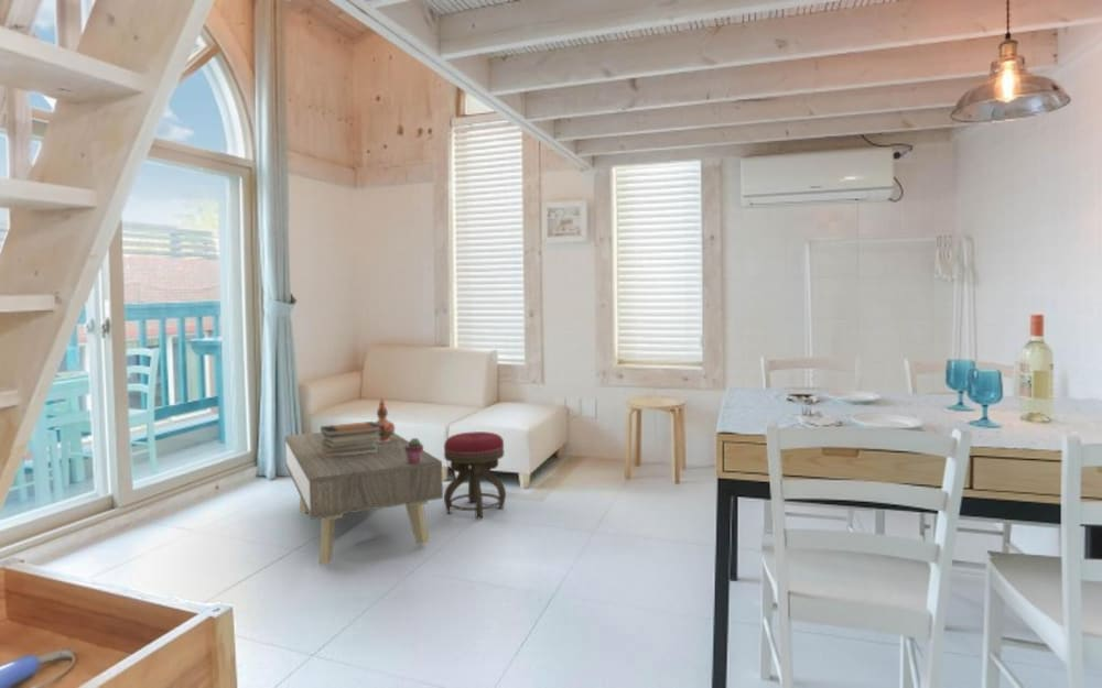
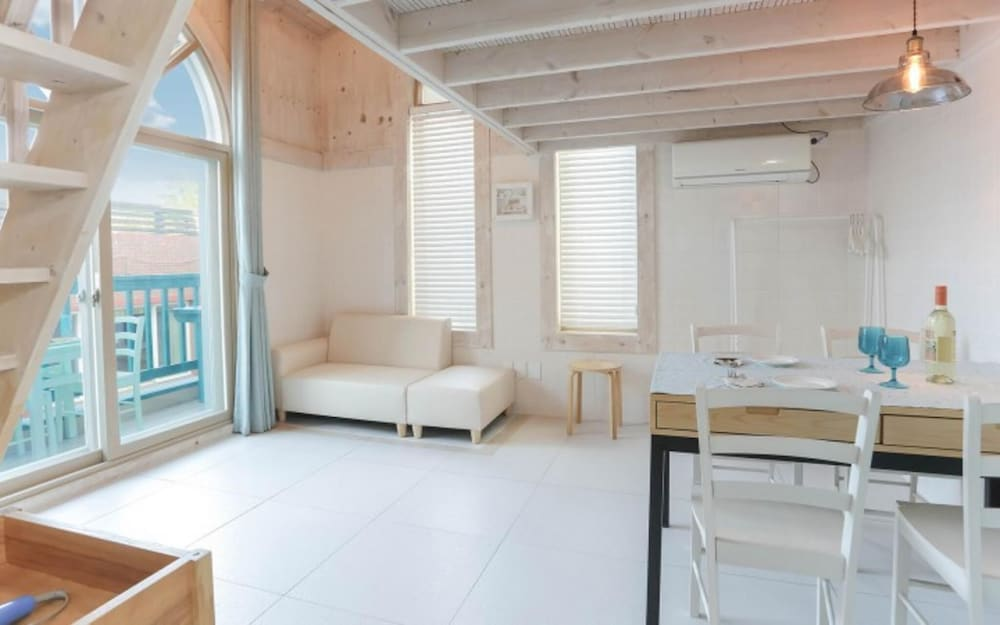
- stool (474, 472)
- coffee table (358, 487)
- decorative vase (382, 418)
- book stack (350, 438)
- potted succulent (413, 449)
